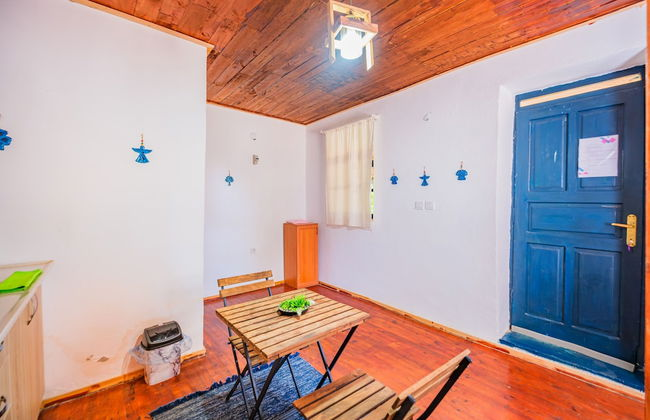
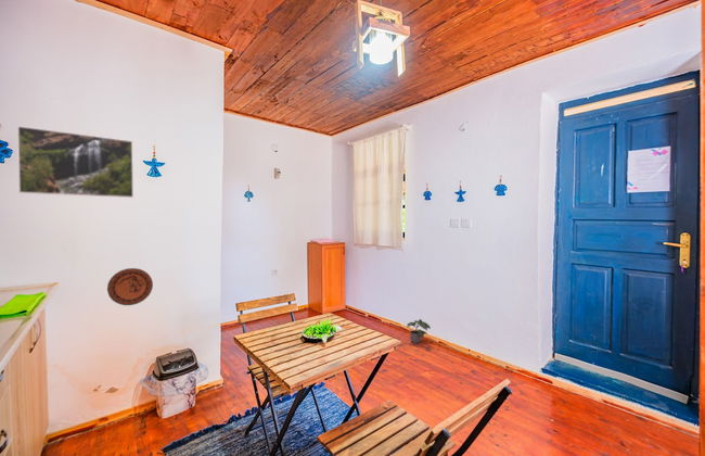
+ potted plant (418, 331)
+ decorative plate (130, 286)
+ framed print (80, 165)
